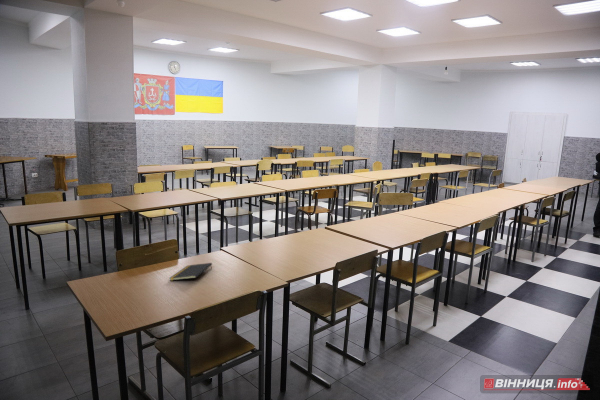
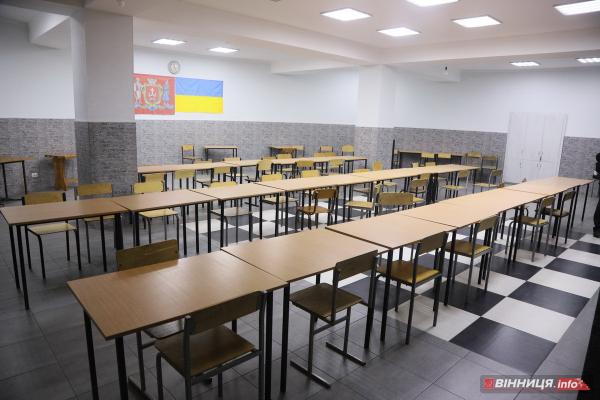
- notepad (191, 271)
